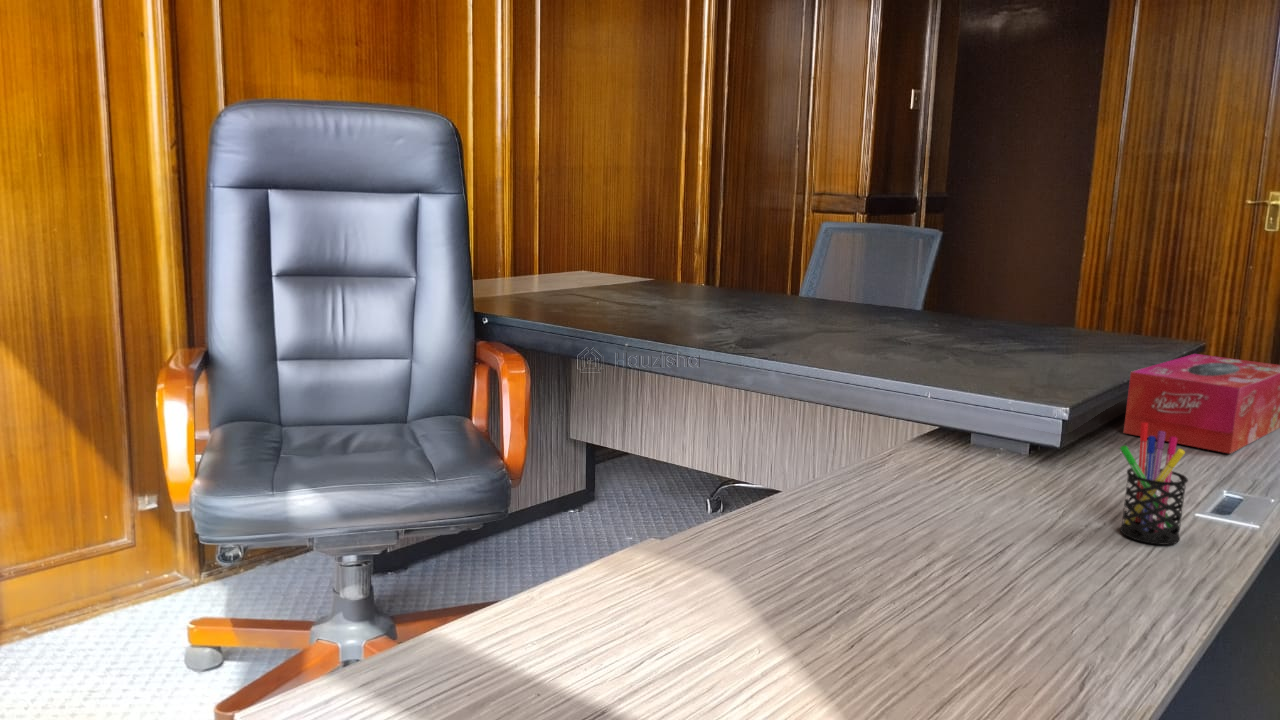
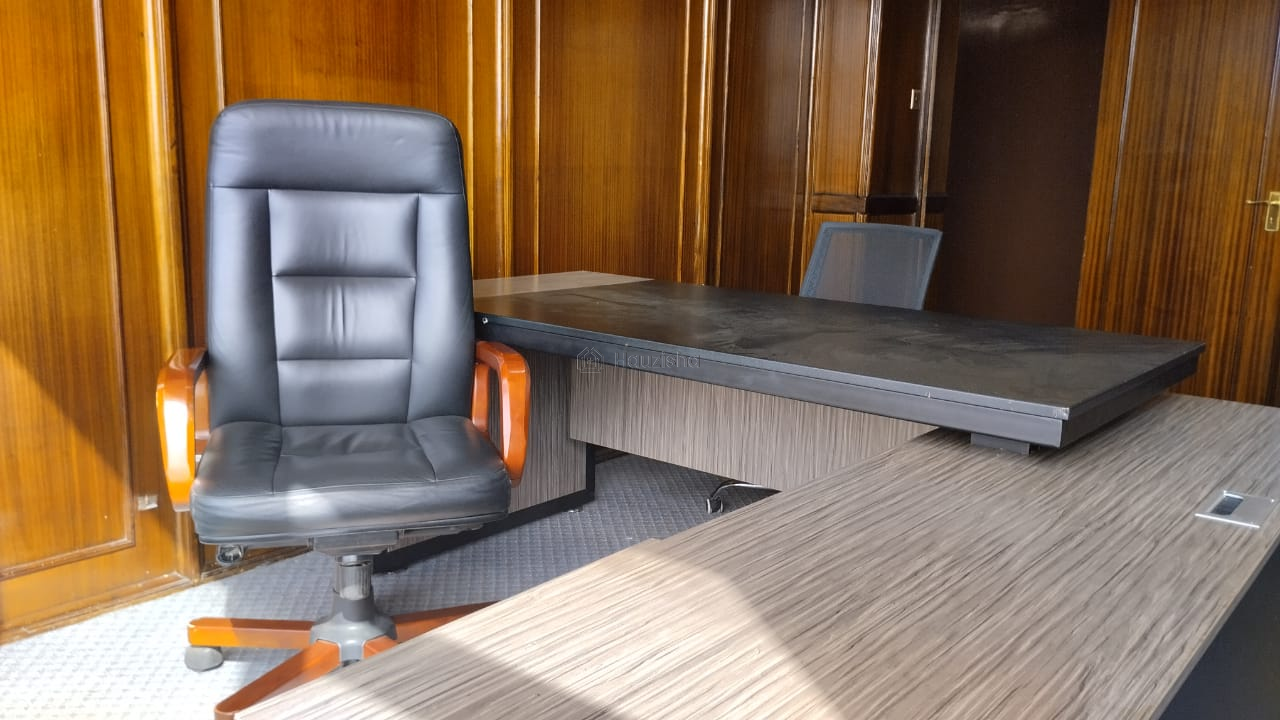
- tissue box (1210, 399)
- pen holder (1148, 481)
